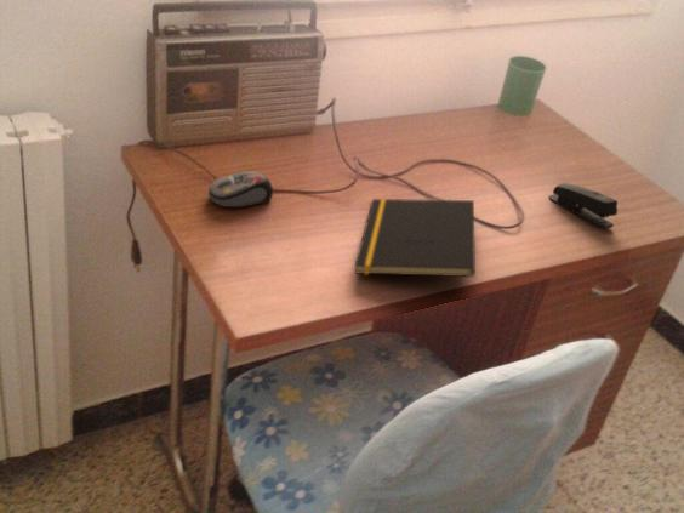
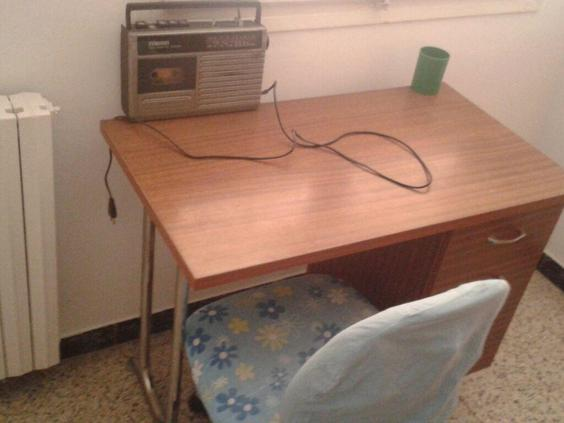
- notepad (418, 234)
- stapler (583, 199)
- computer mouse (241, 187)
